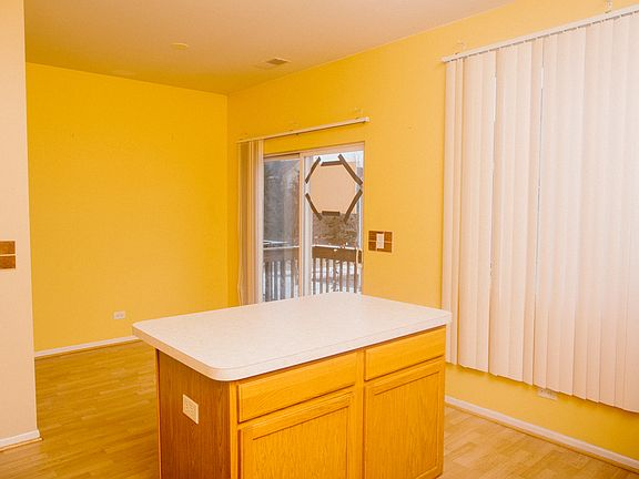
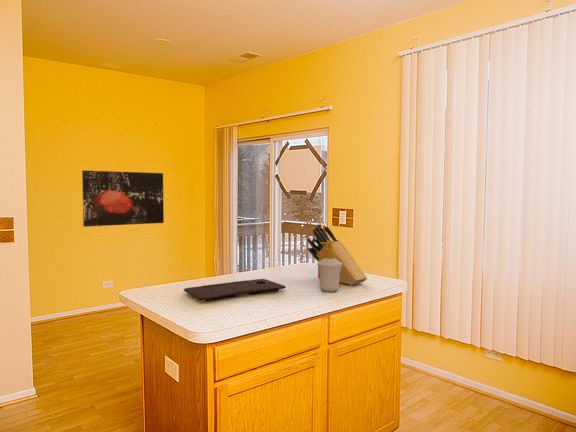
+ soap bottle (329, 266)
+ knife block (335, 252)
+ cutting board (235, 289)
+ wall art (125, 198)
